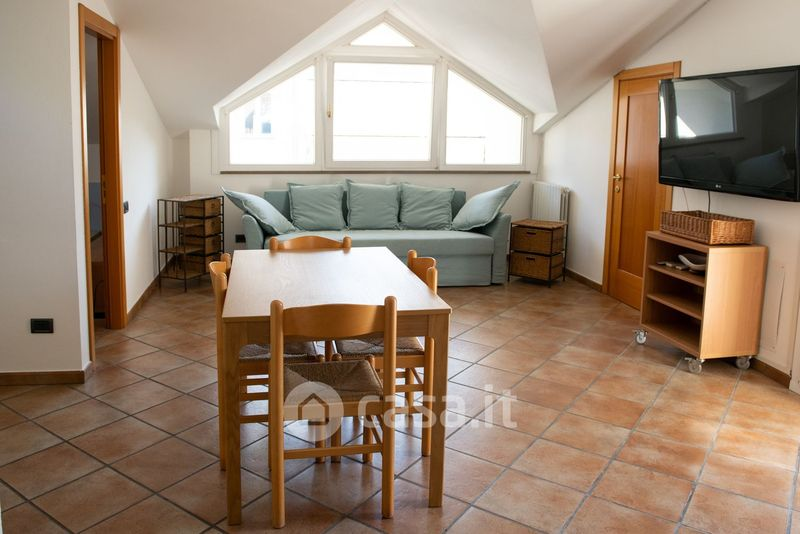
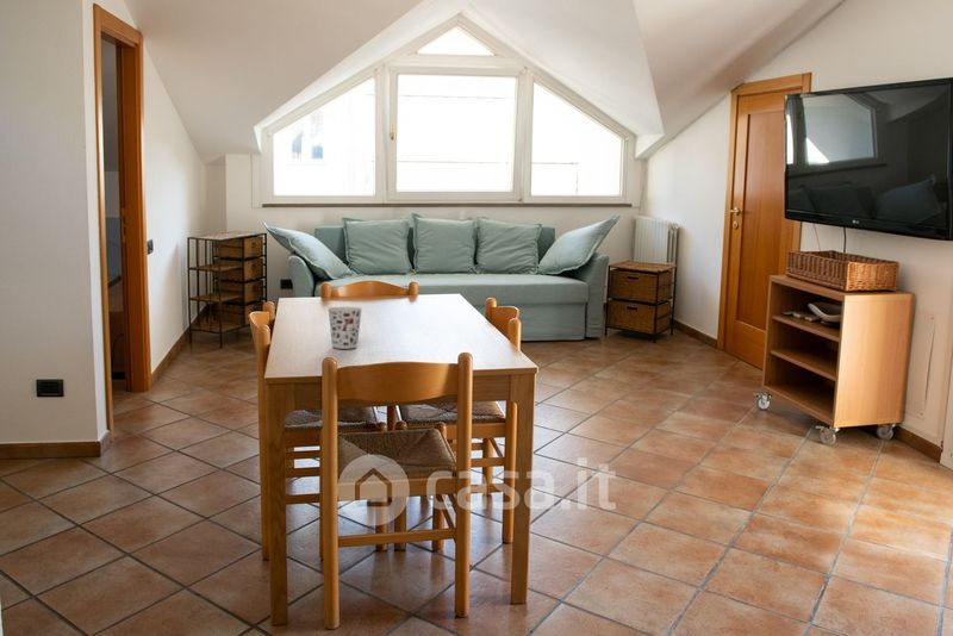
+ cup (344, 328)
